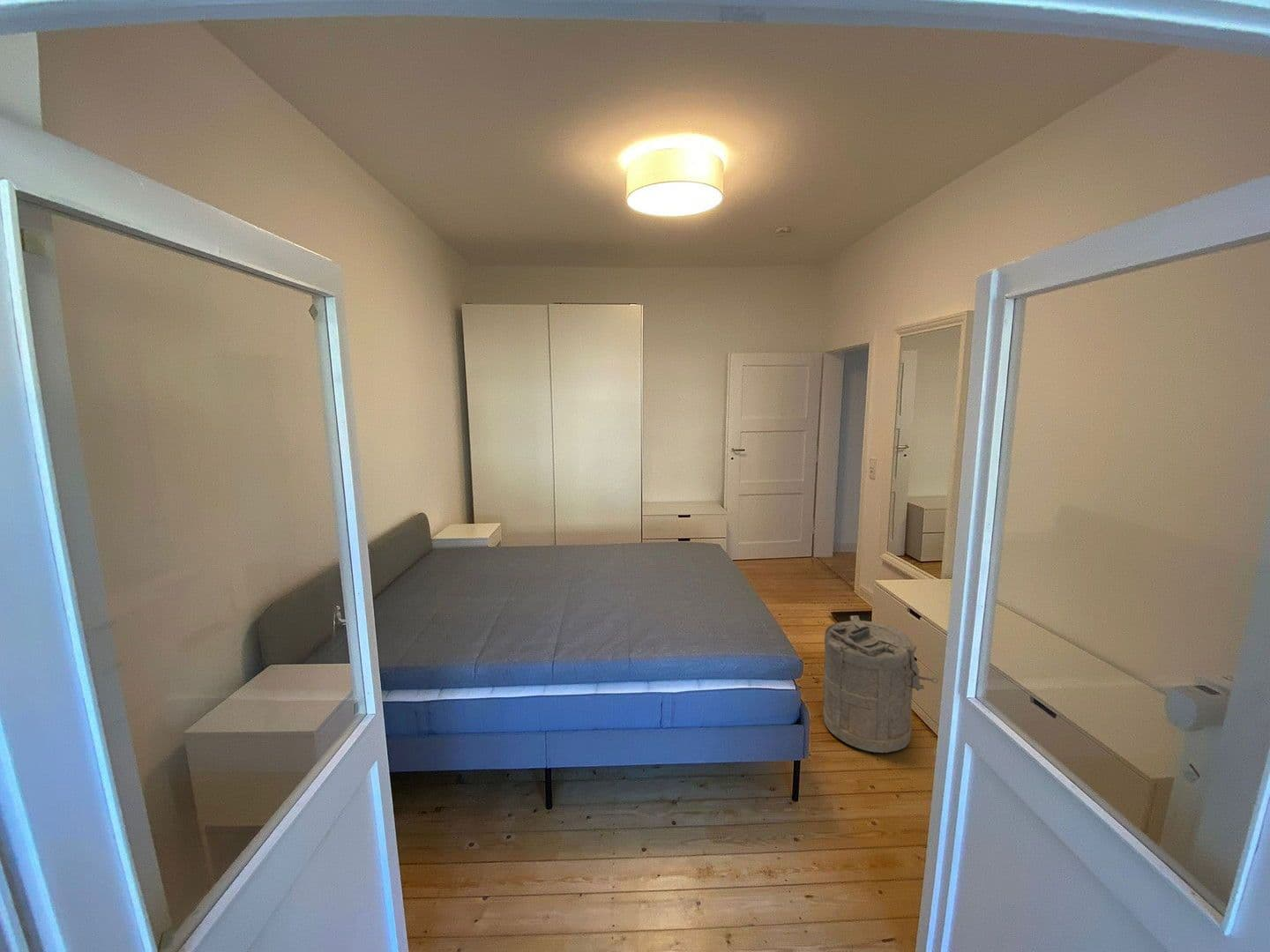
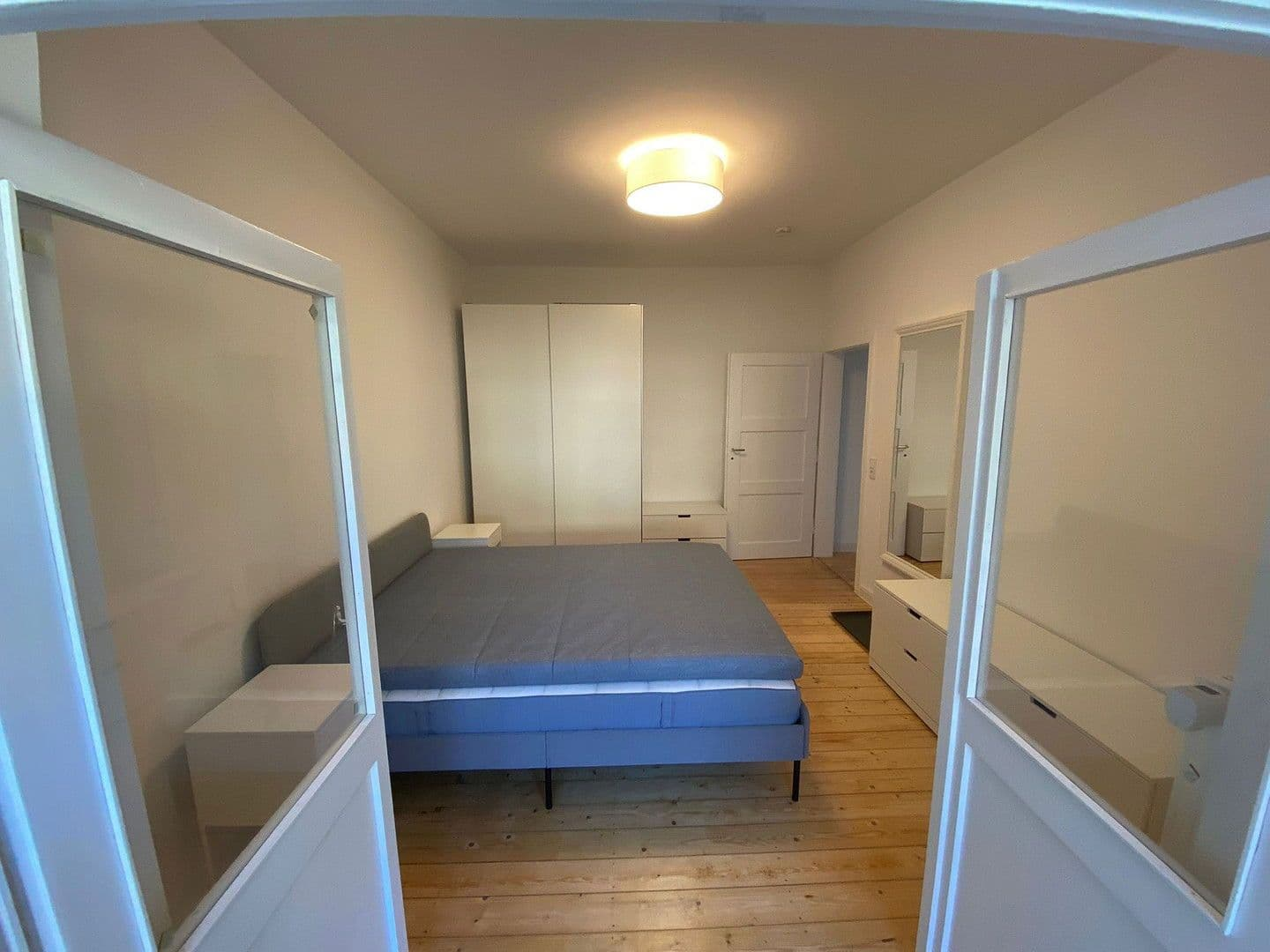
- laundry hamper (867, 675)
